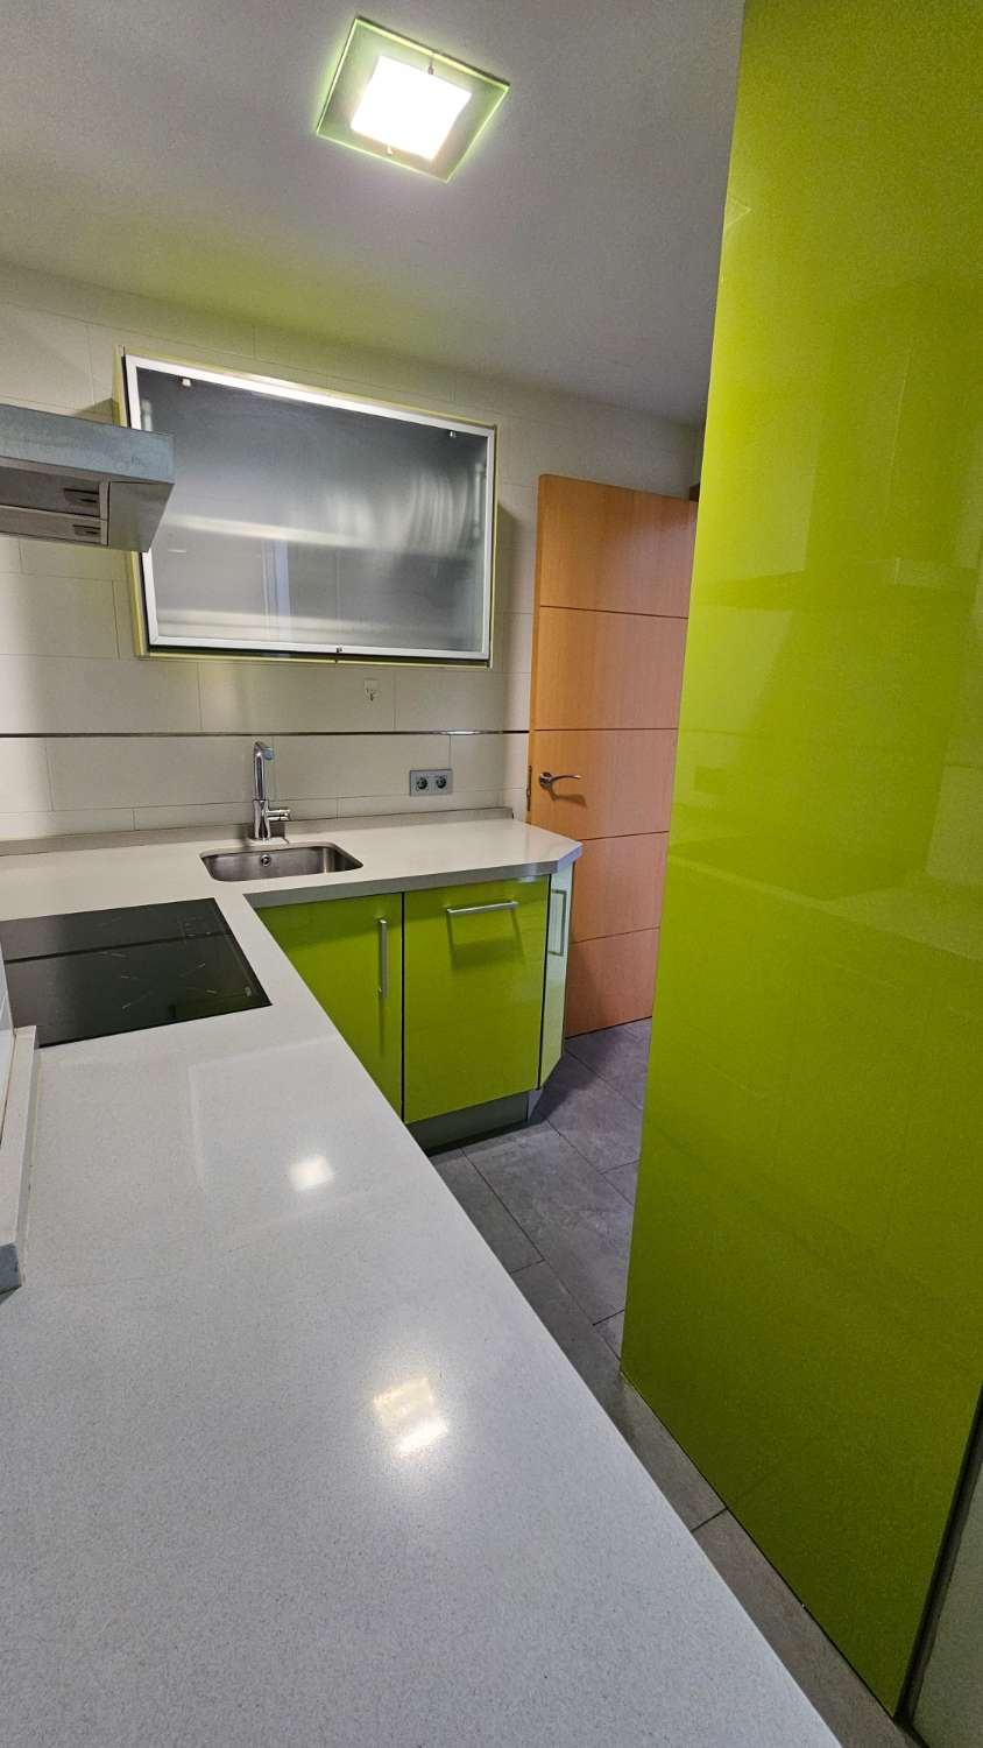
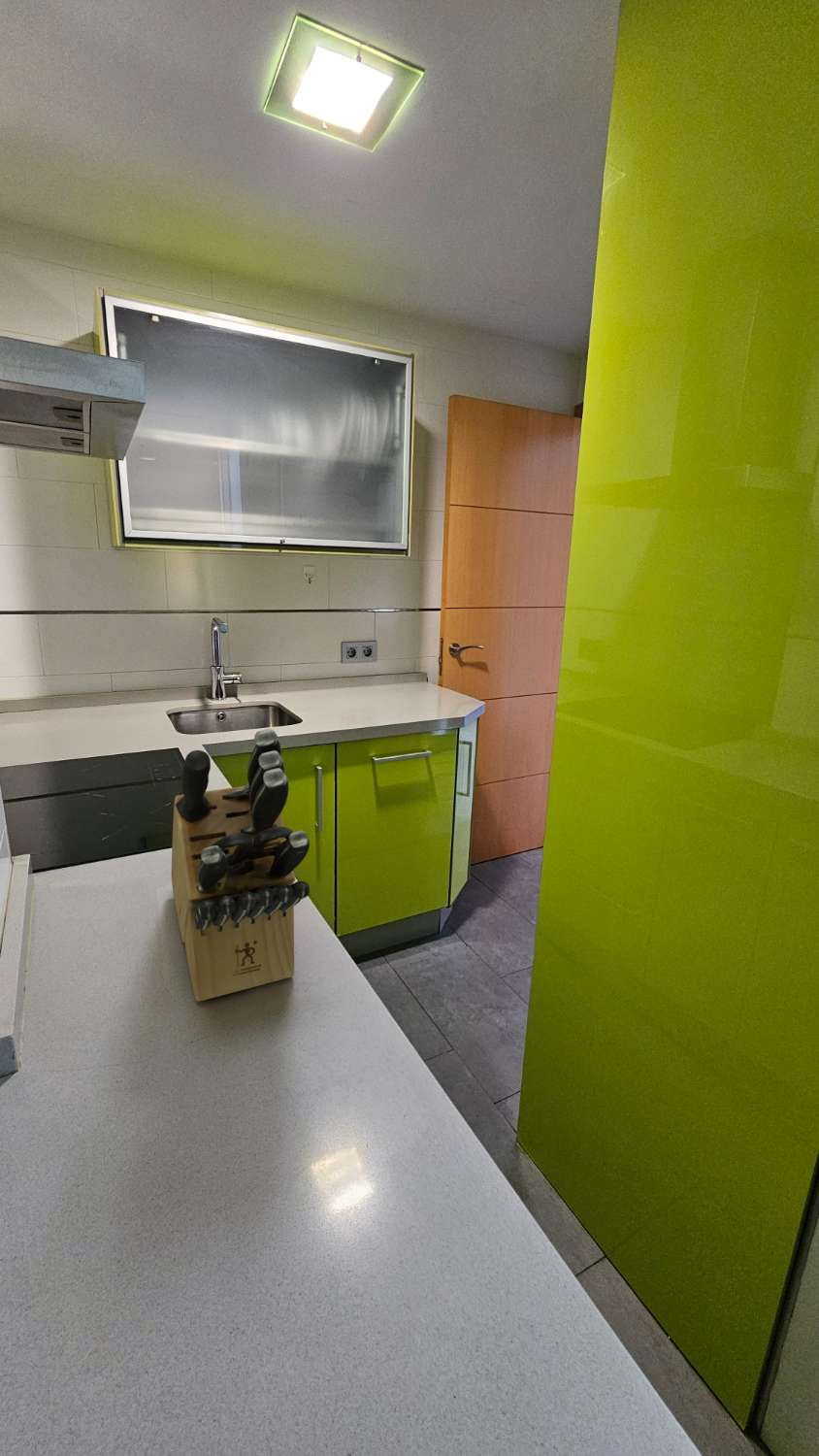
+ knife block (227, 836)
